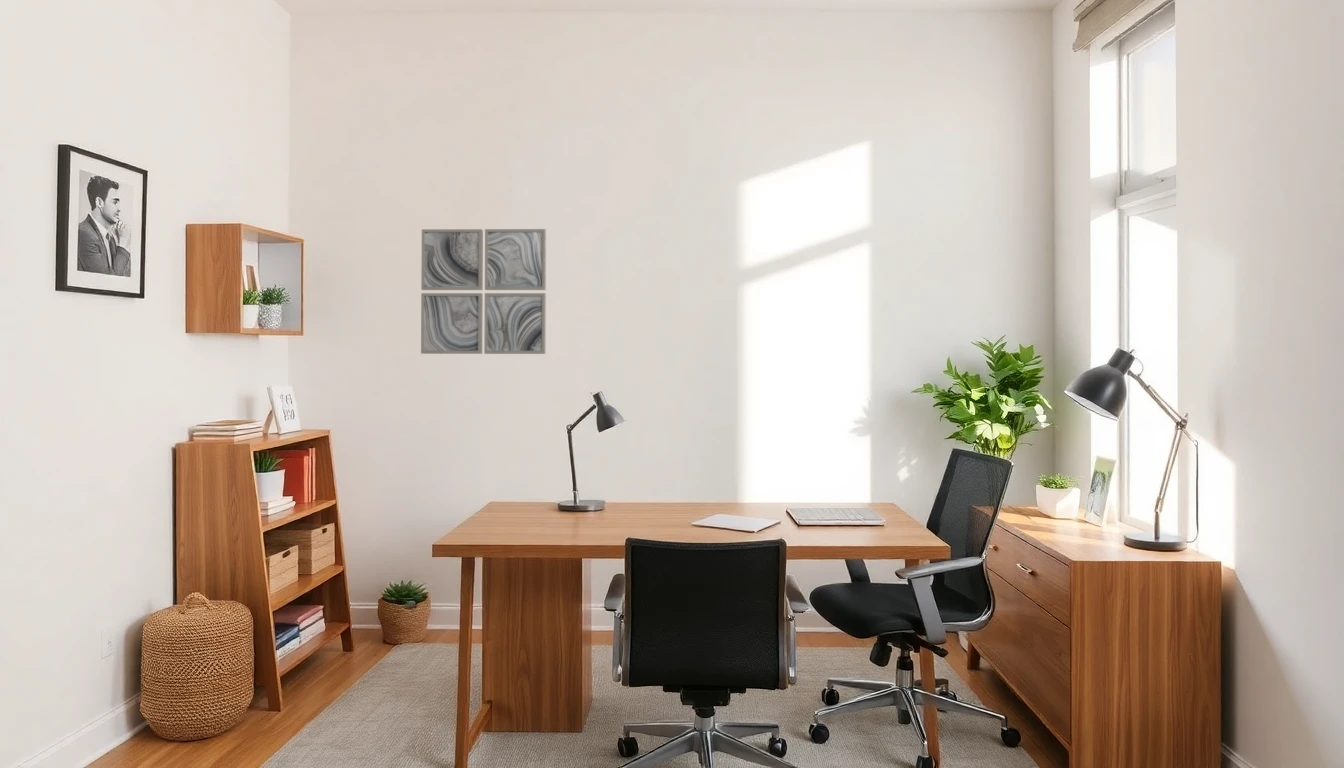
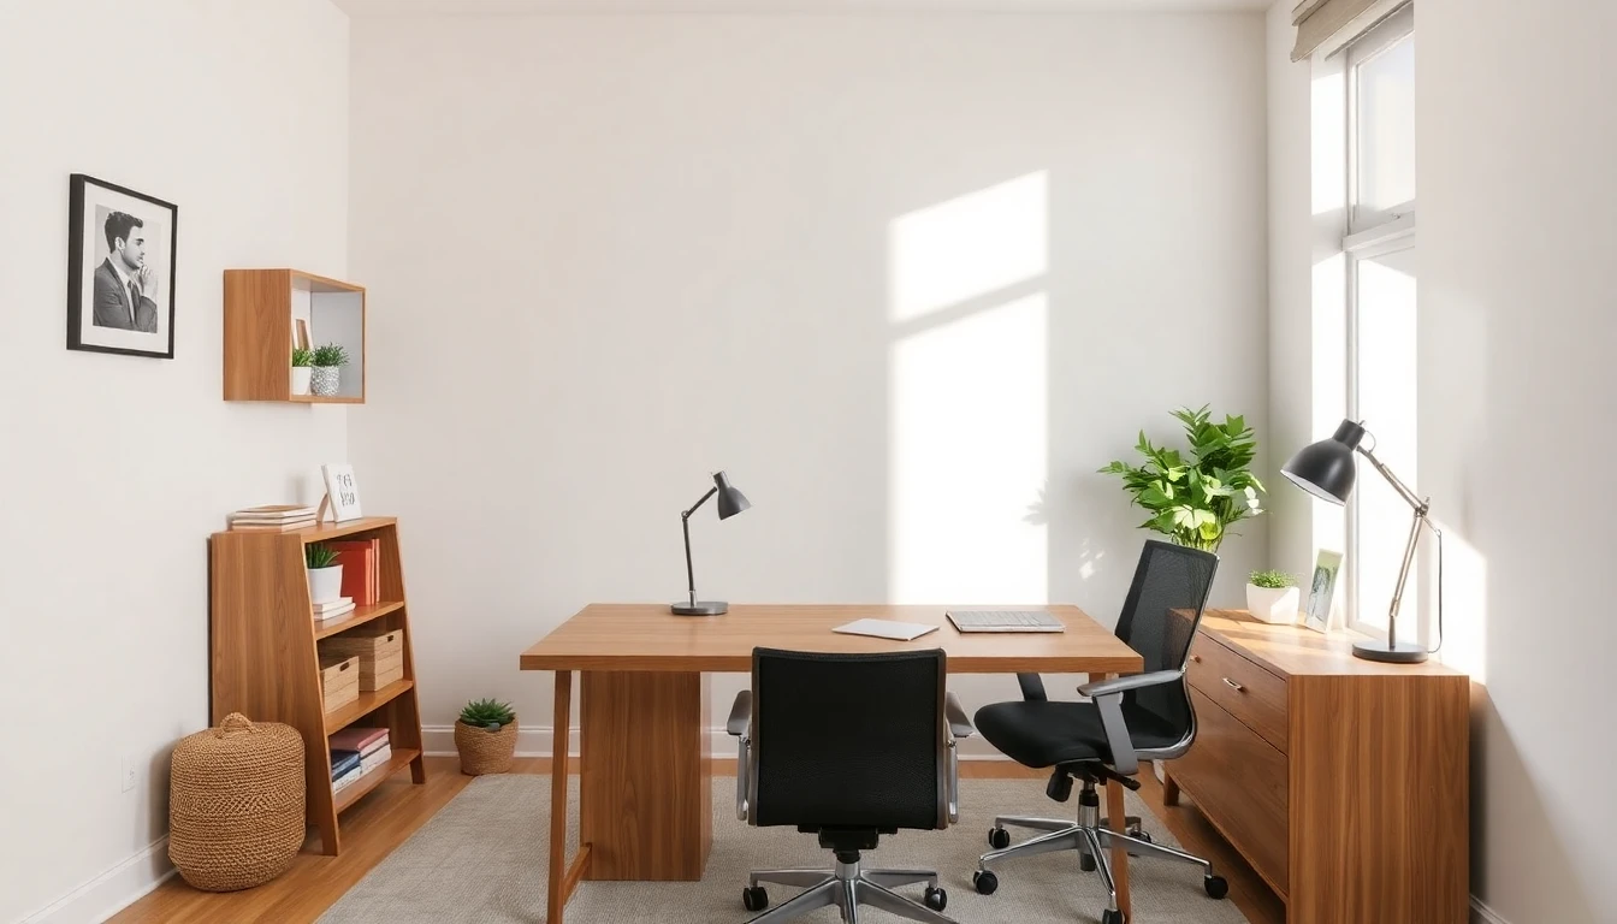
- wall art (482, 289)
